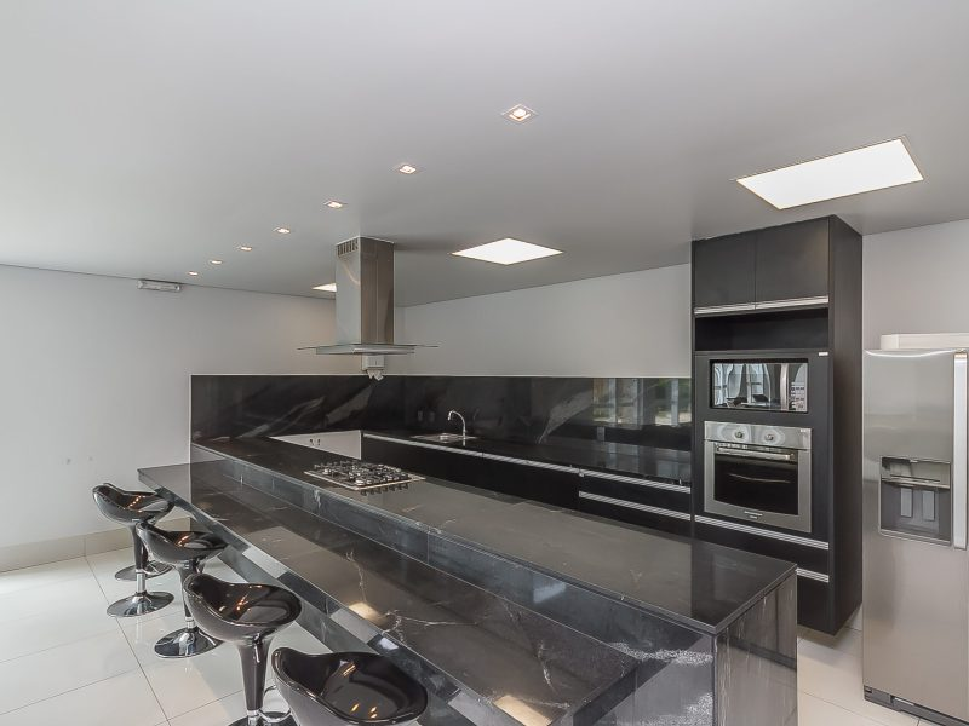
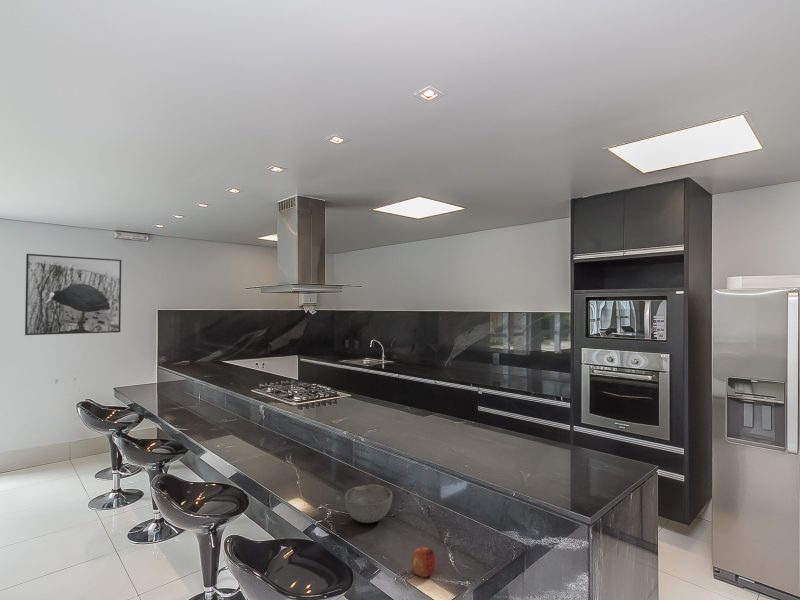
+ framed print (76, 295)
+ bowl (368, 506)
+ fruit (423, 560)
